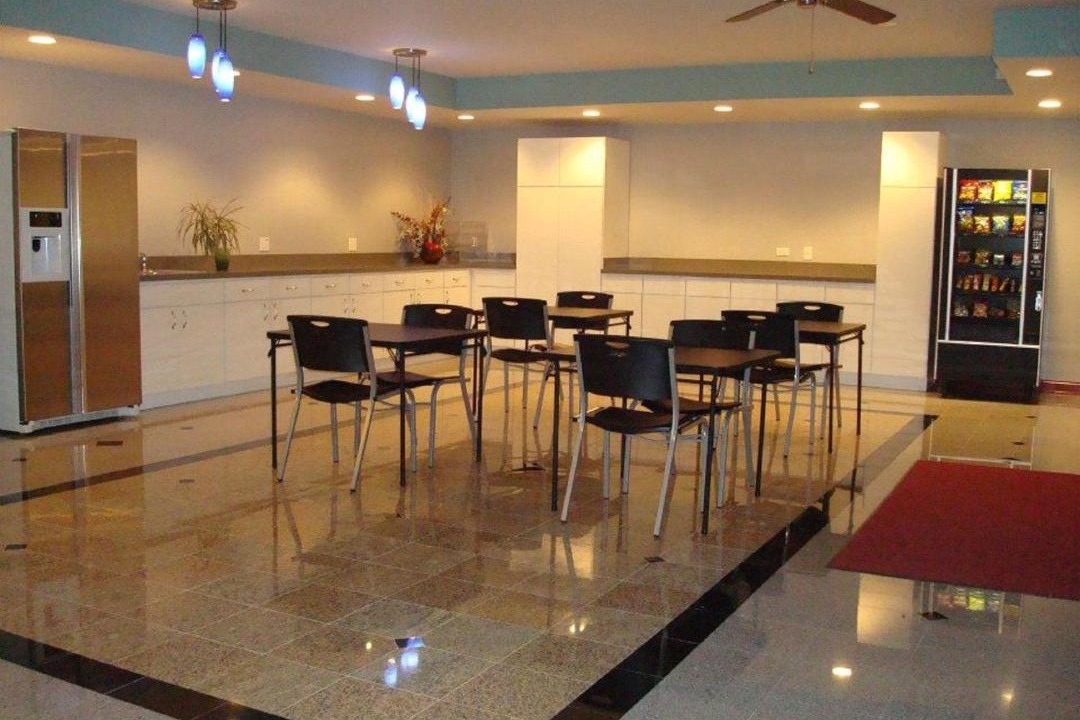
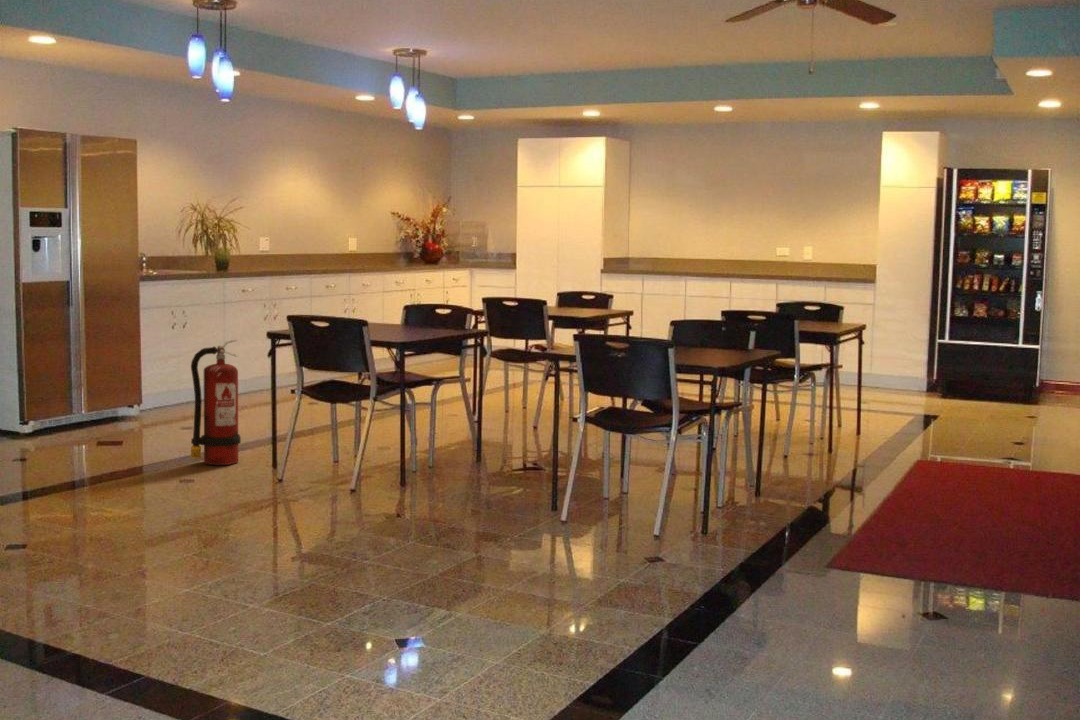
+ fire extinguisher (215, 401)
